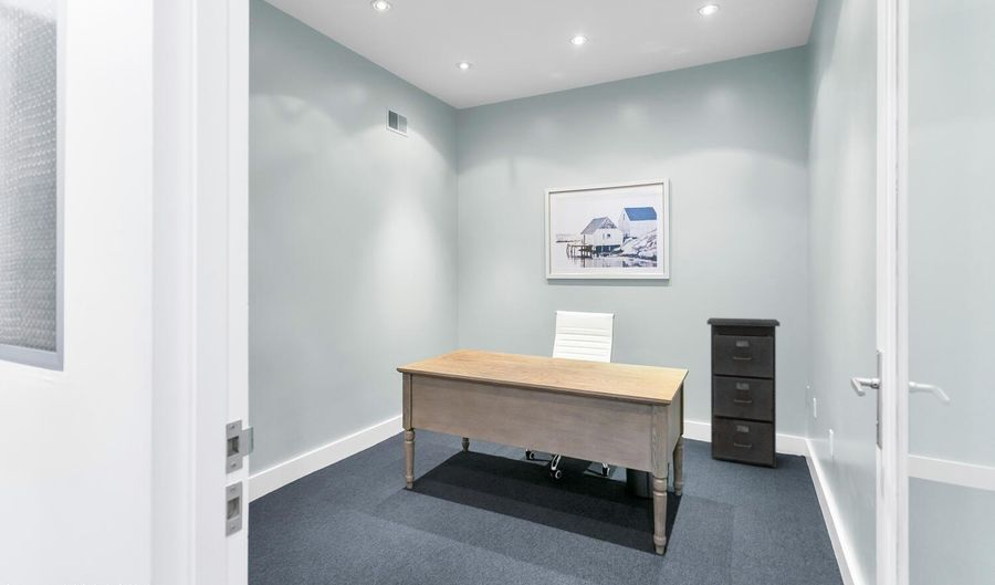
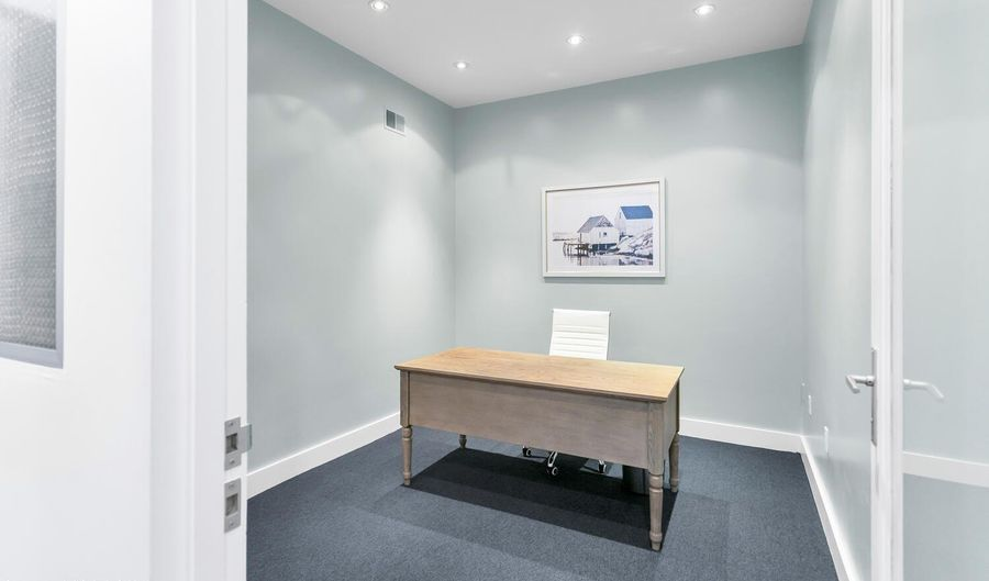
- filing cabinet (742, 388)
